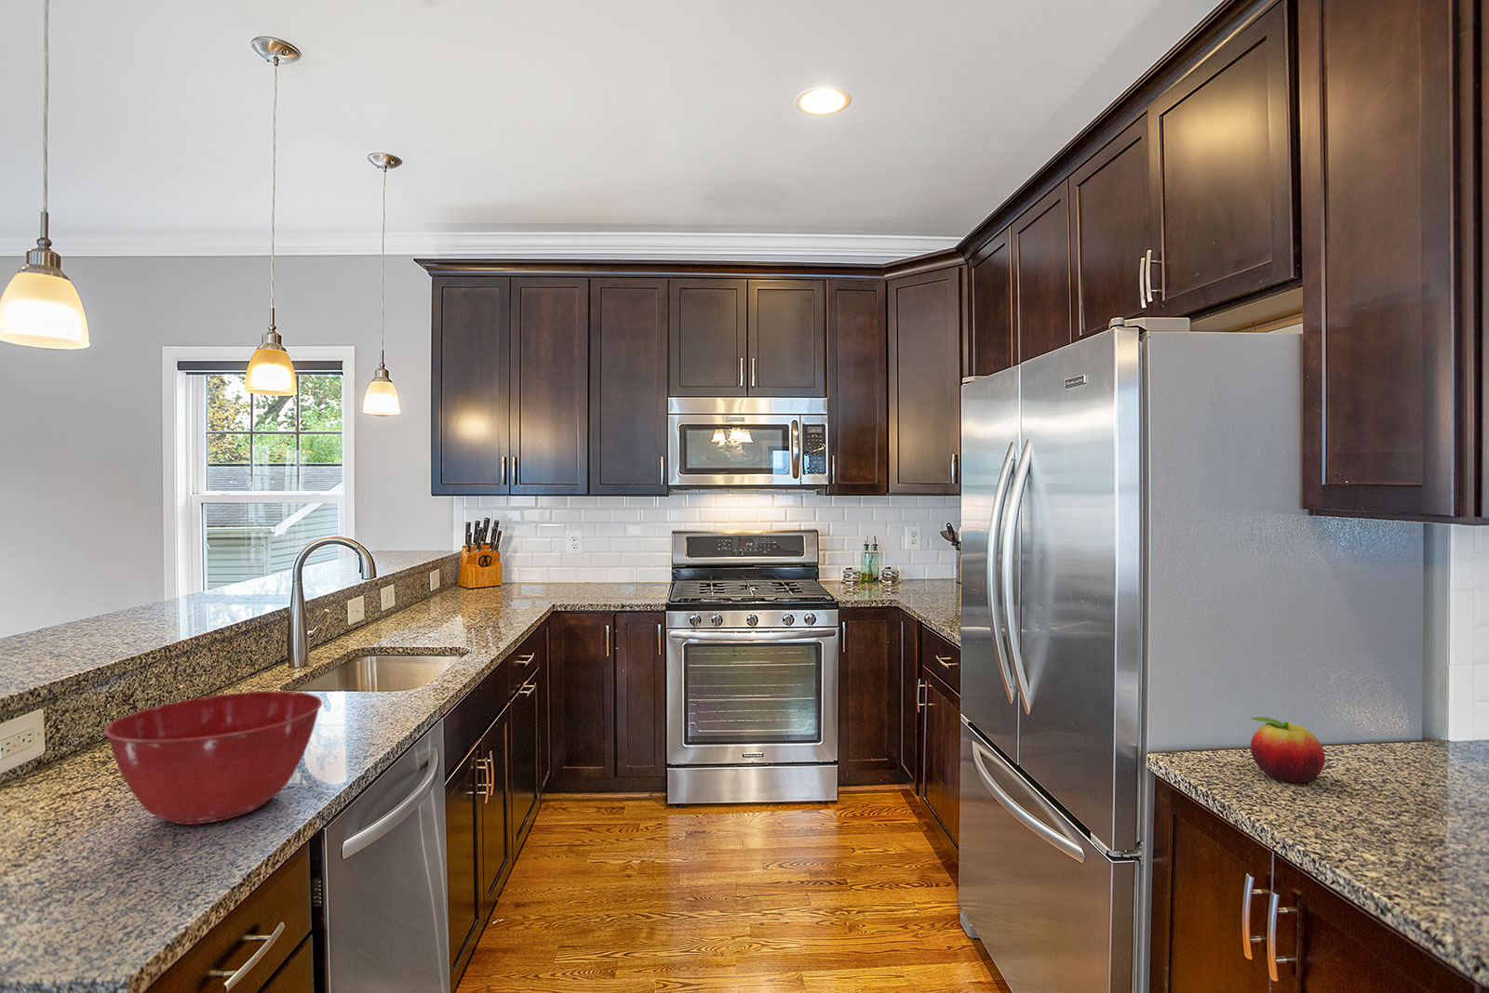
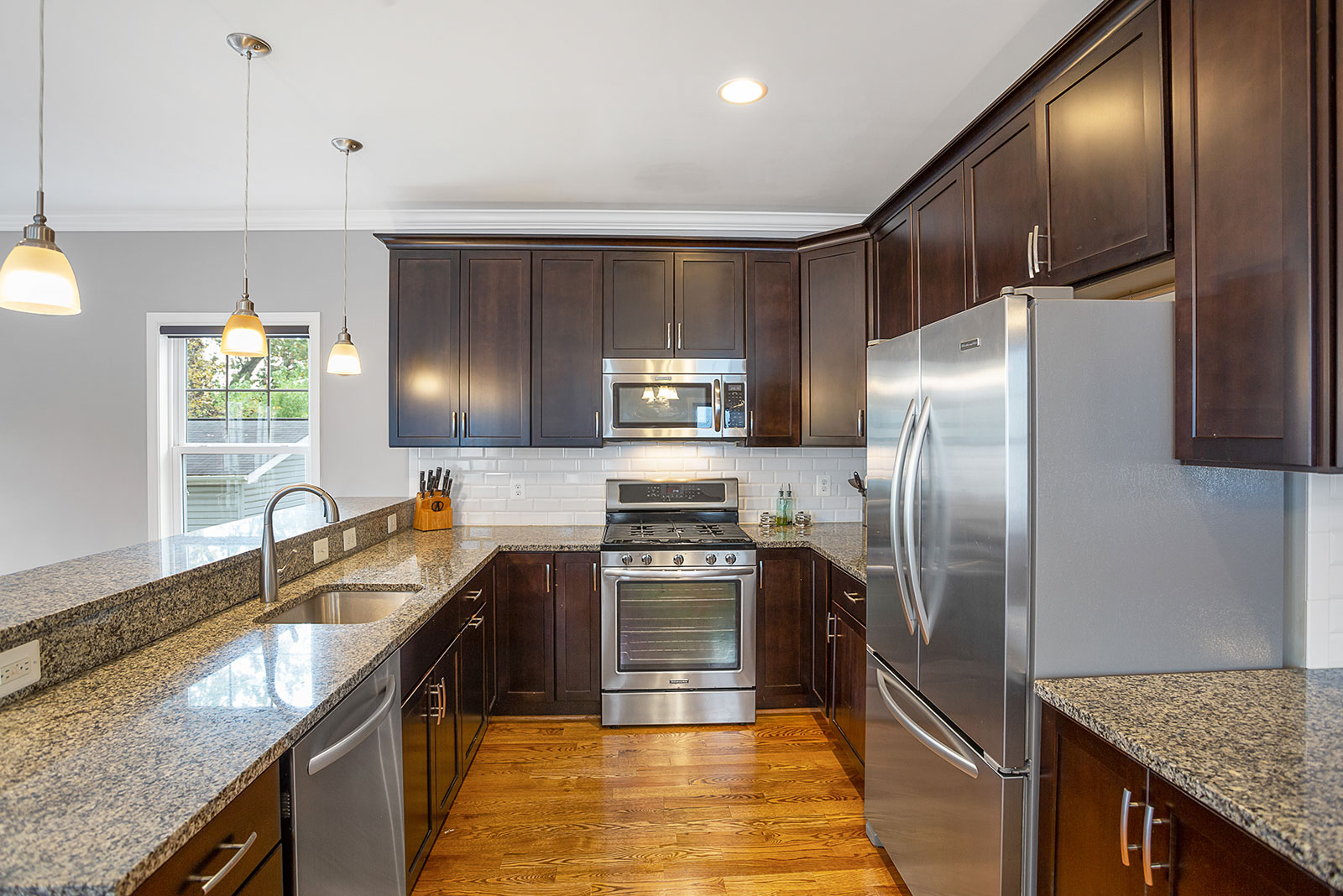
- fruit (1286, 748)
- mixing bowl (221, 759)
